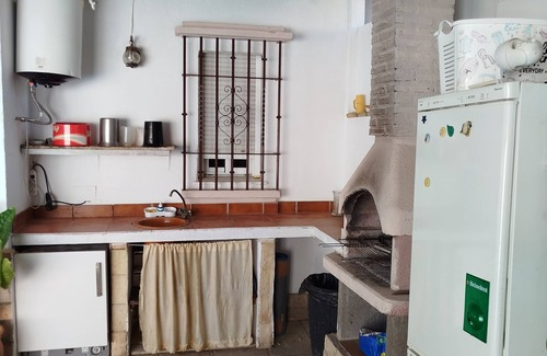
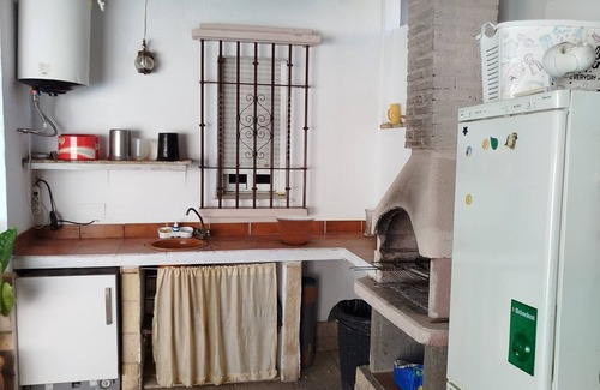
+ mixing bowl (294, 229)
